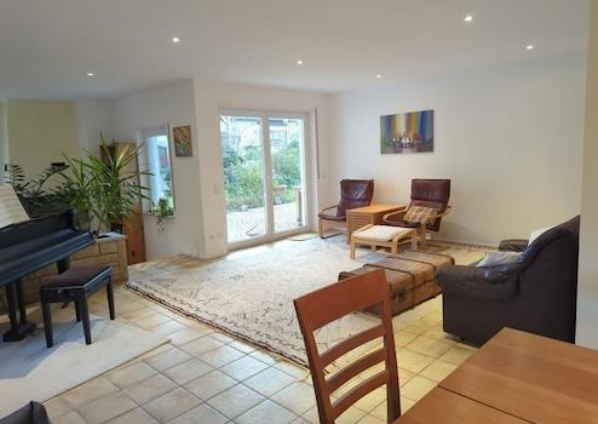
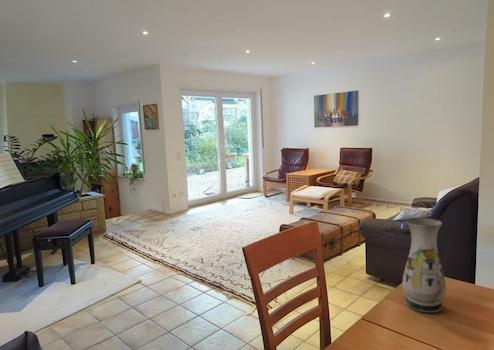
+ vase (424, 264)
